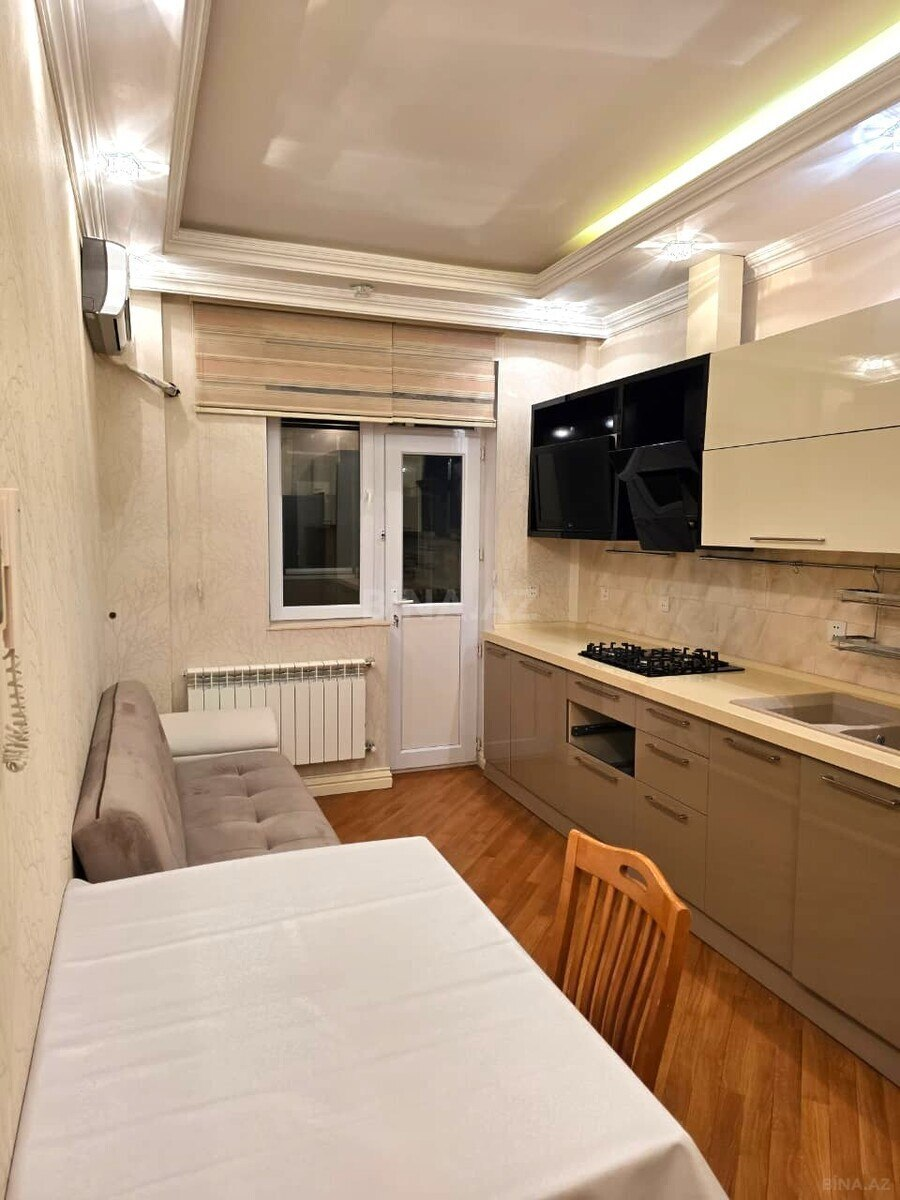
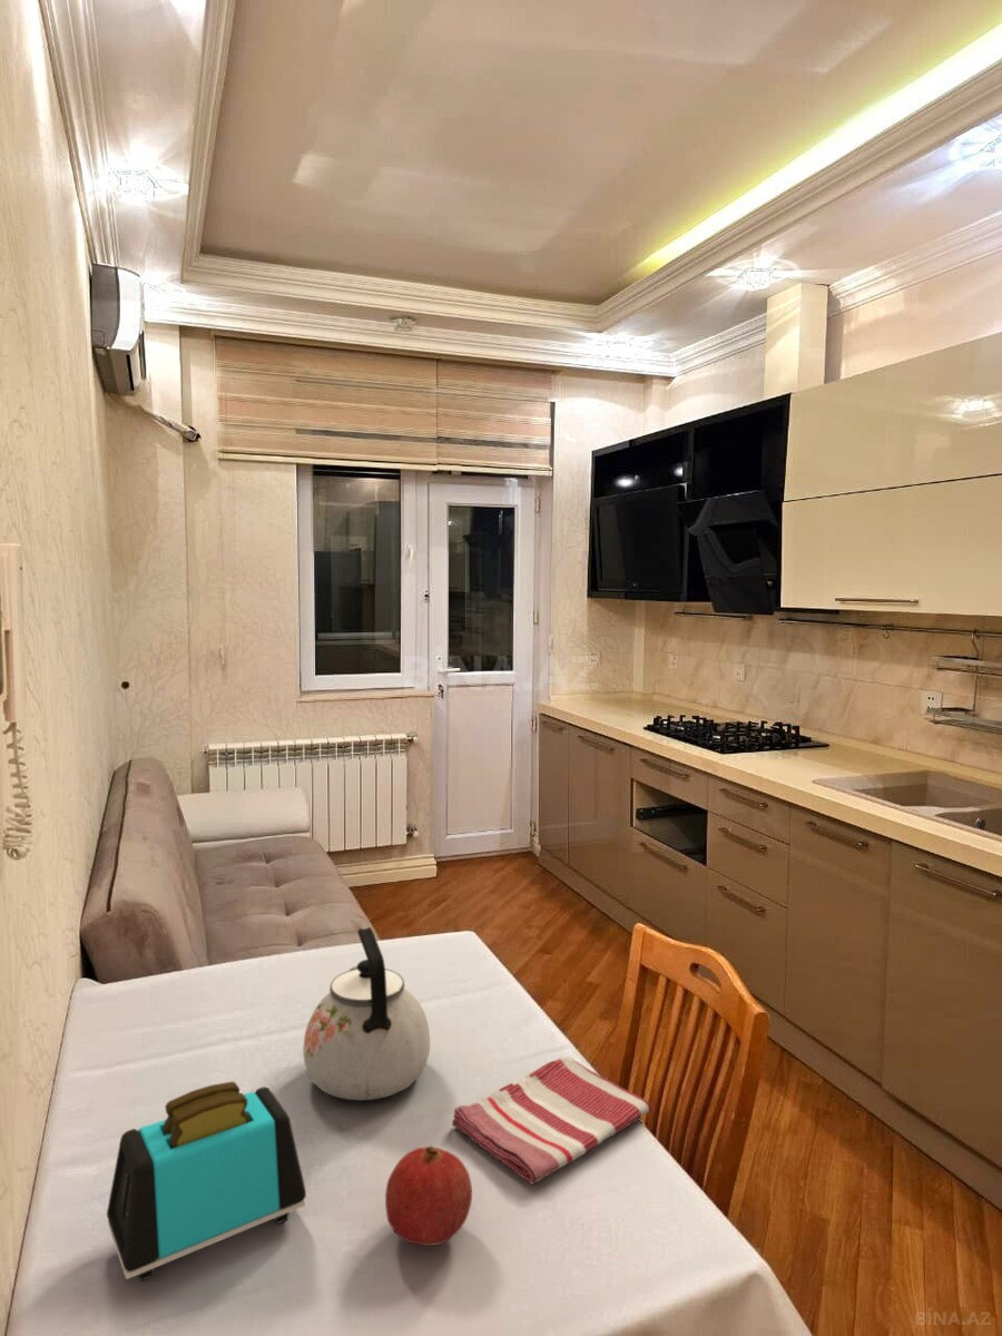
+ fruit (428, 1191)
+ toaster (207, 1163)
+ kettle (366, 1004)
+ dish towel (552, 1111)
